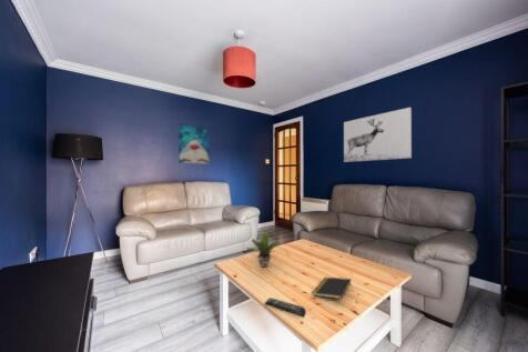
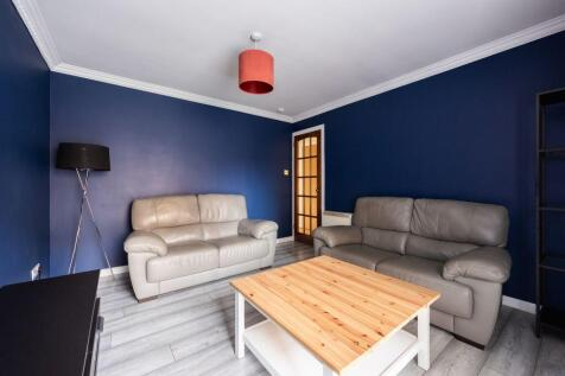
- potted plant (263, 251)
- wall art (373, 138)
- remote control (284, 306)
- wall art (194, 144)
- notepad (332, 286)
